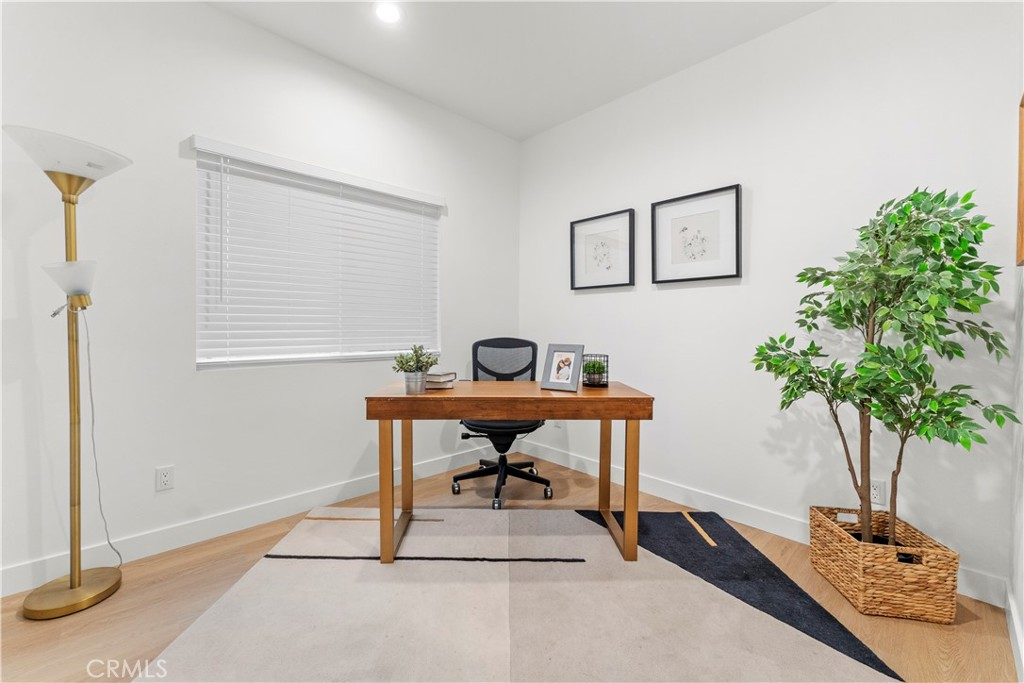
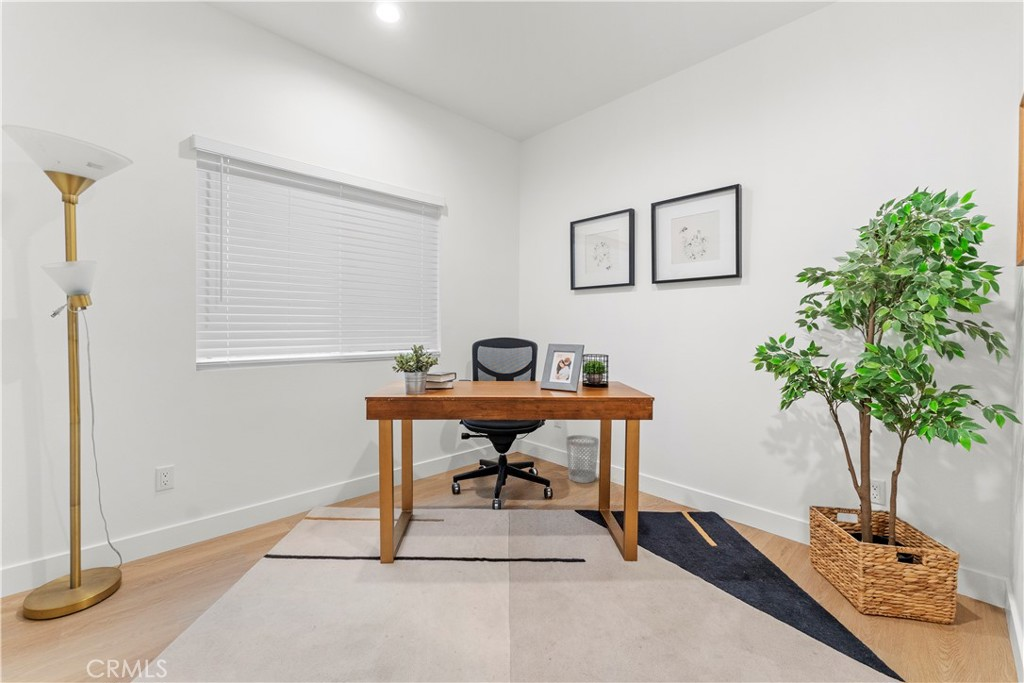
+ wastebasket (582, 459)
